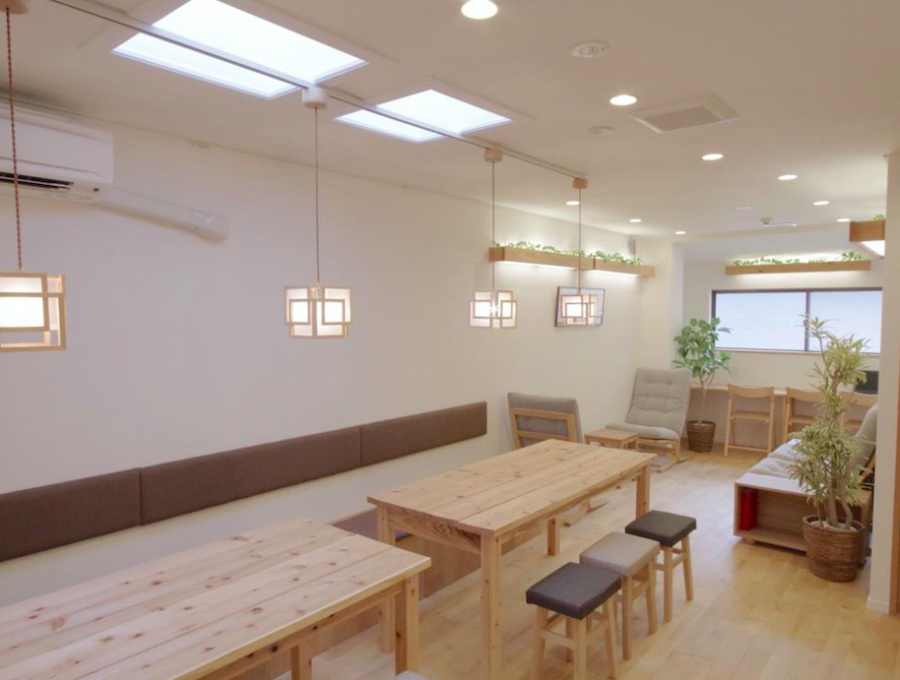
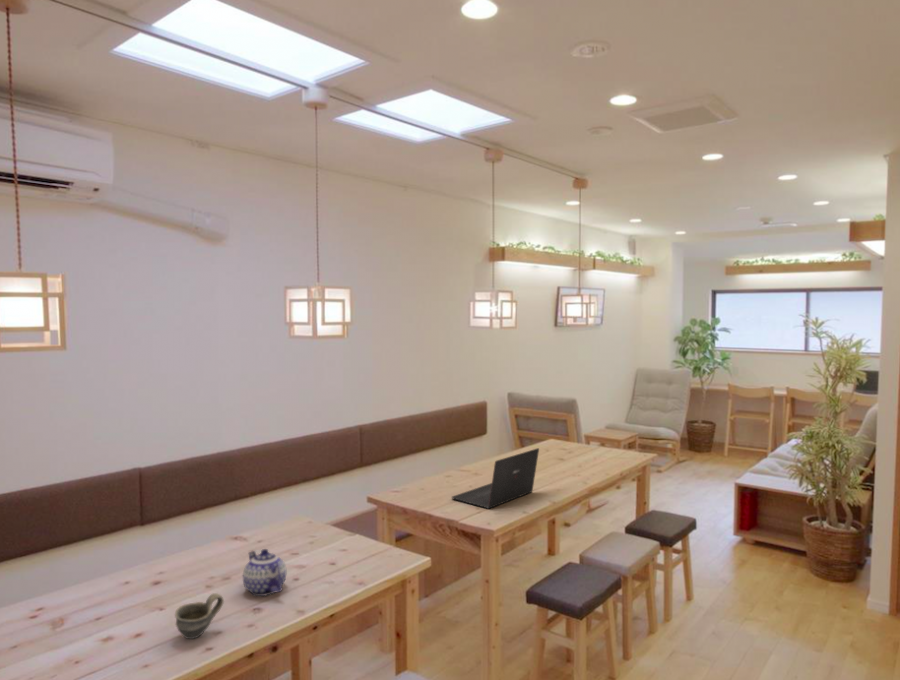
+ cup (198, 617)
+ teapot (265, 569)
+ laptop (495, 473)
